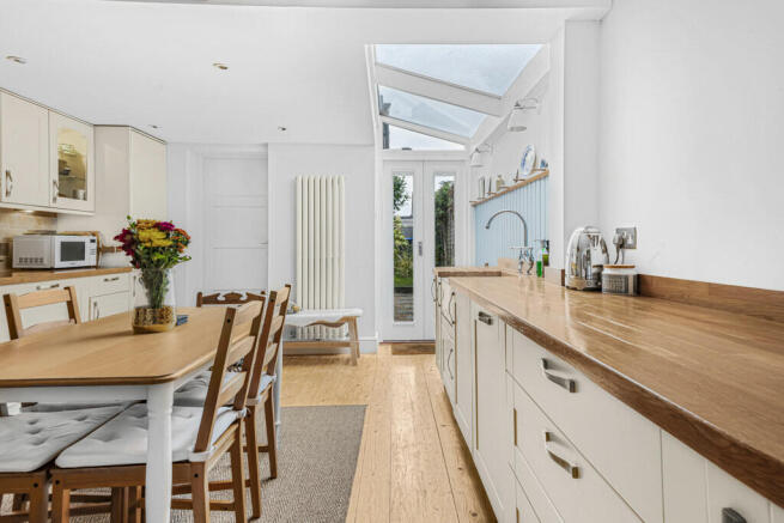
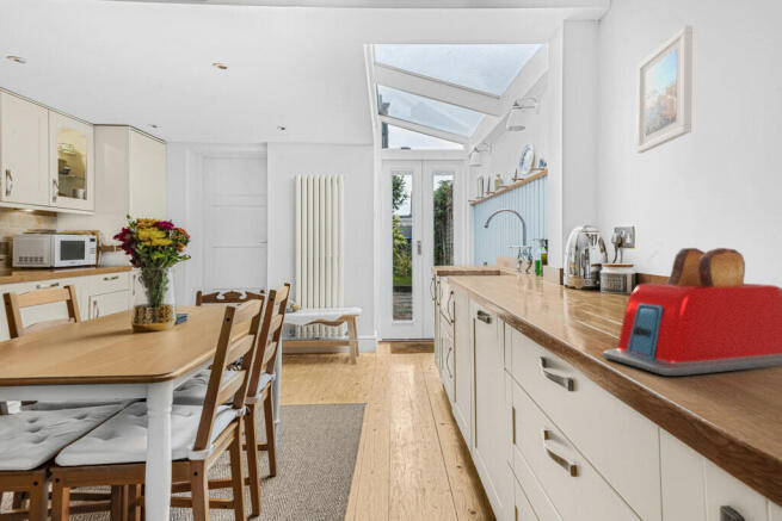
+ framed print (661, 95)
+ toaster (706, 303)
